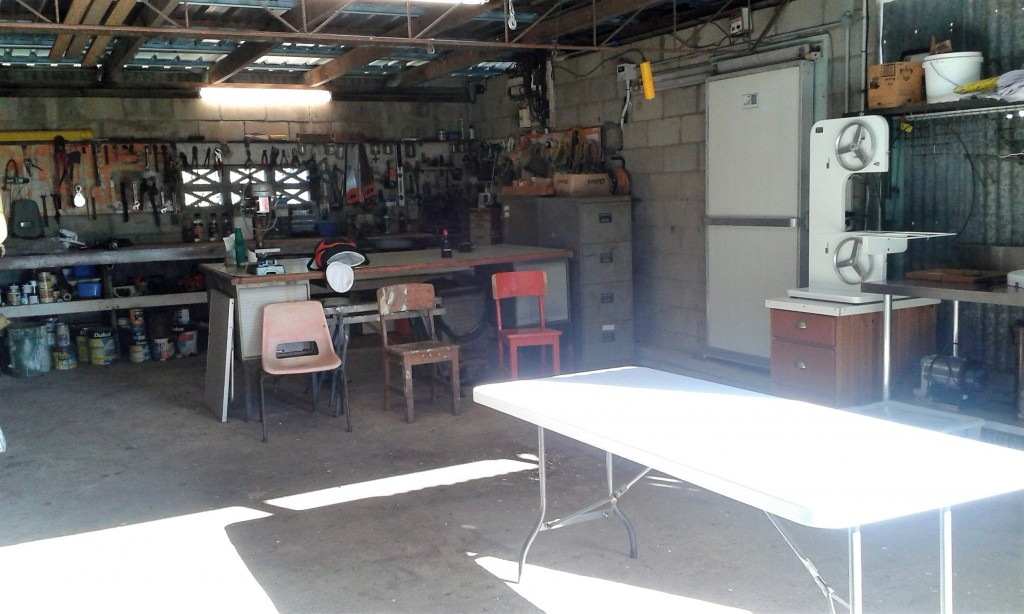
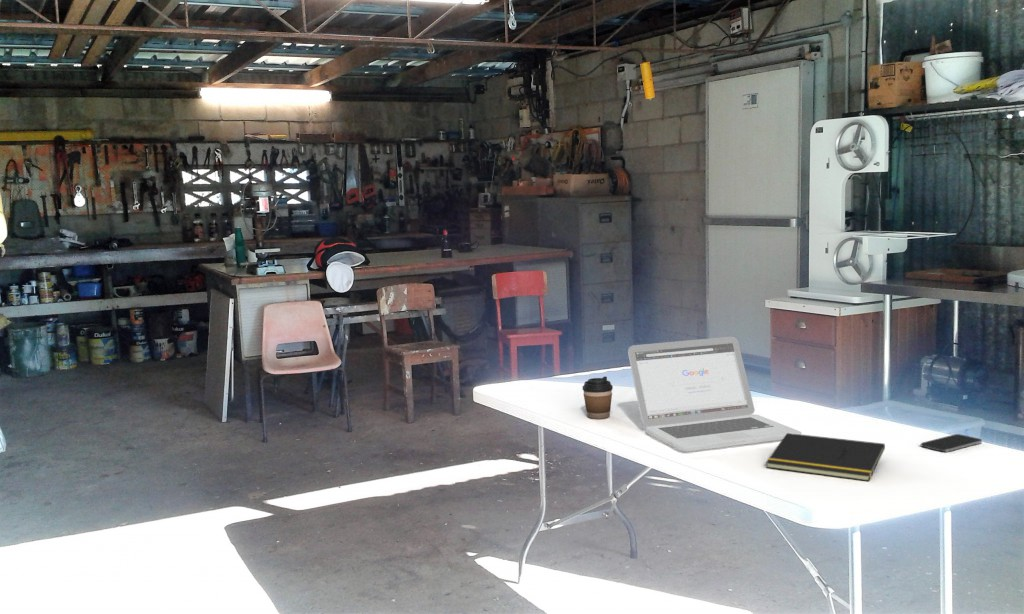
+ smartphone (951, 442)
+ notepad (825, 455)
+ coffee cup (597, 396)
+ laptop (711, 390)
